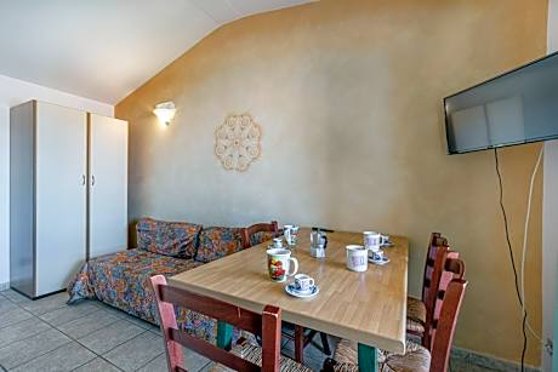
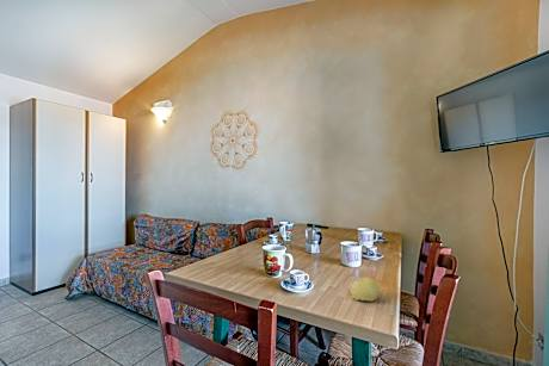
+ fruit (364, 287)
